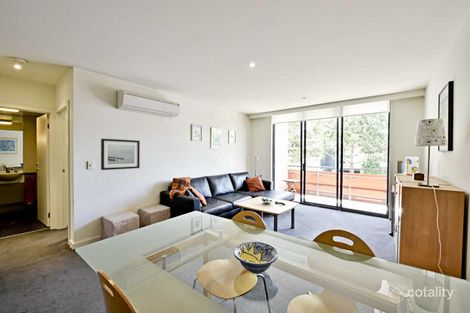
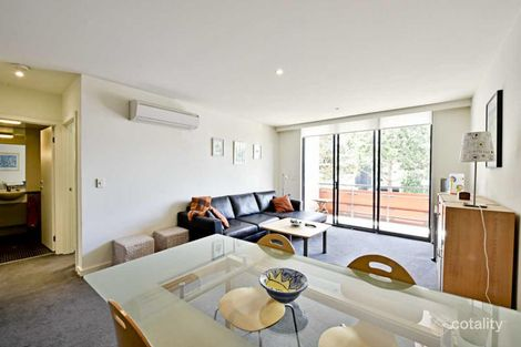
- wall art (121, 154)
